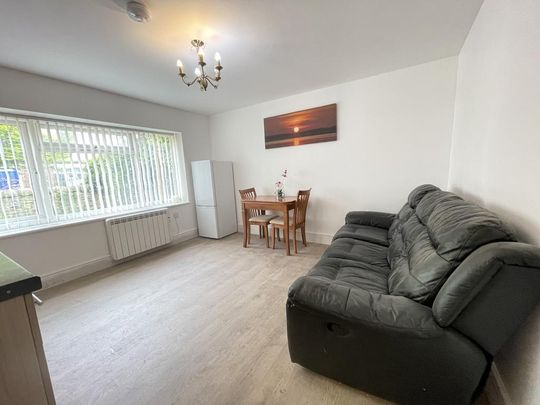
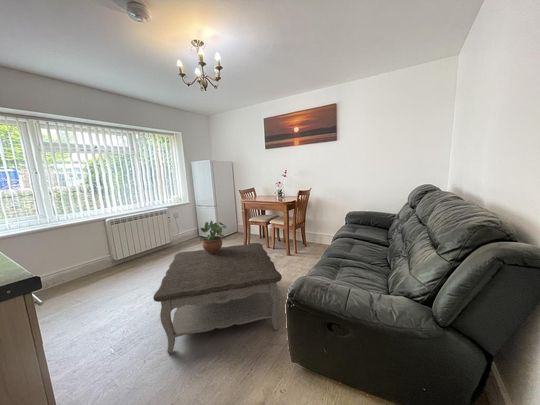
+ coffee table (222, 285)
+ potted plant (212, 235)
